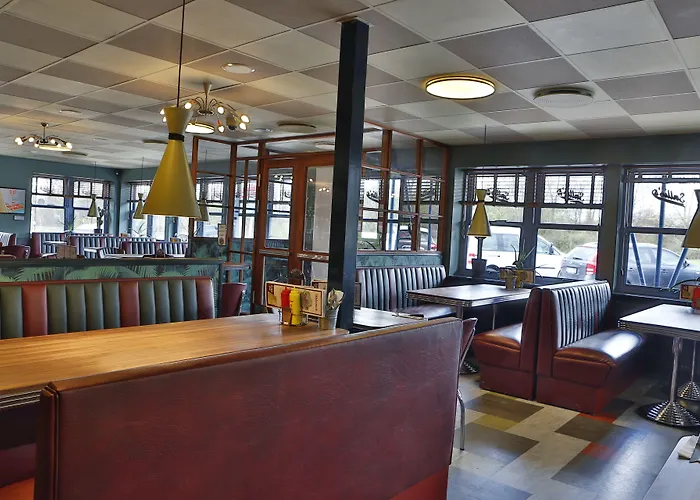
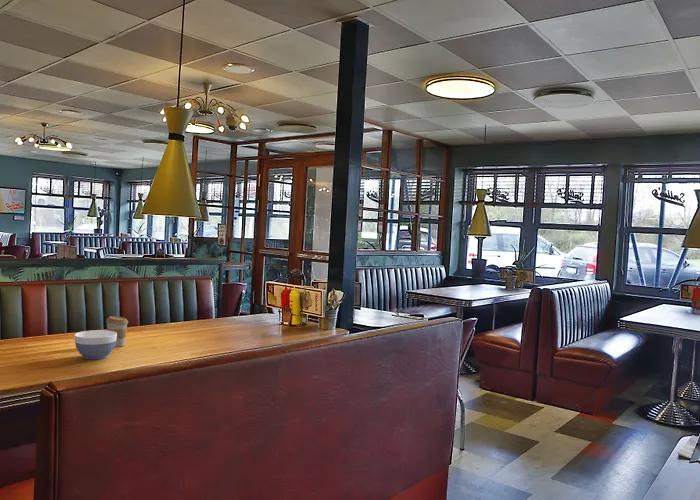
+ coffee cup (116, 331)
+ bowl (95, 345)
